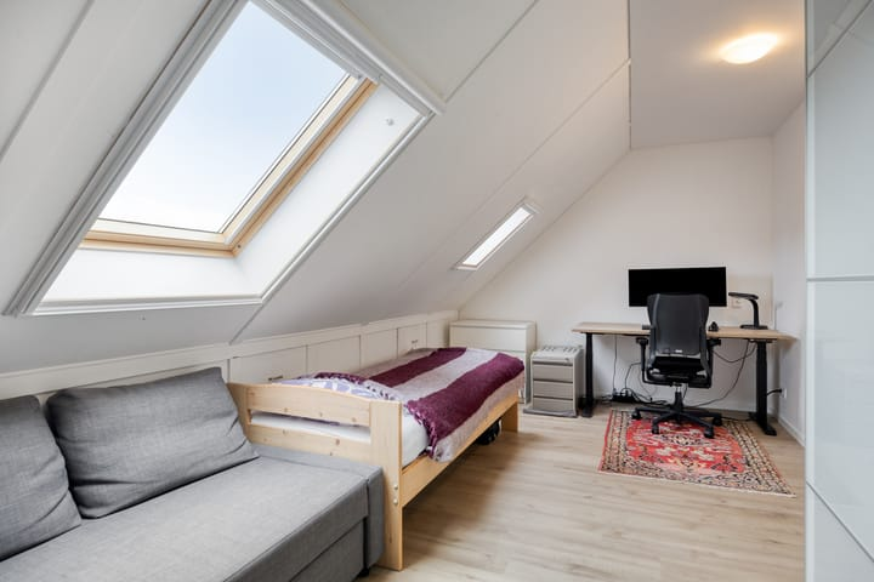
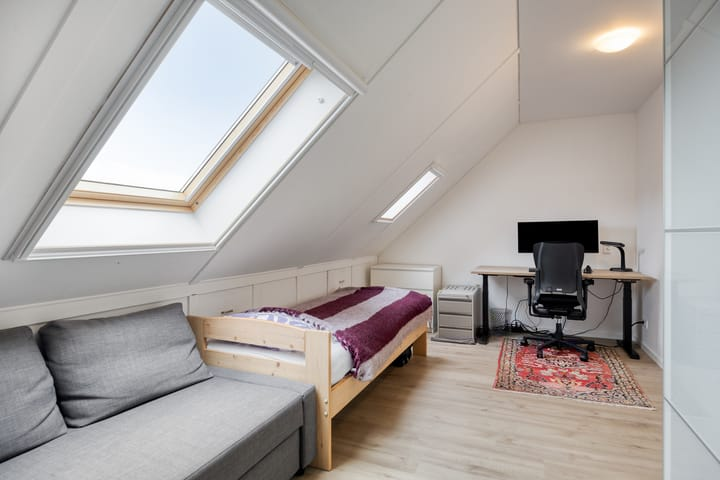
+ waste bin (500, 321)
